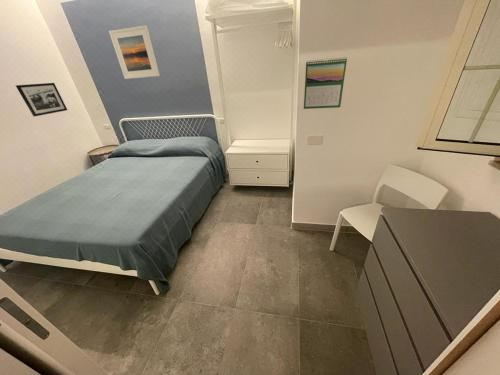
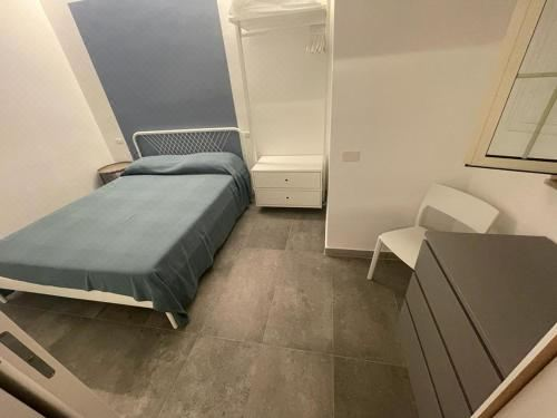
- calendar (323, 84)
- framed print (135, 54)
- picture frame (44, 99)
